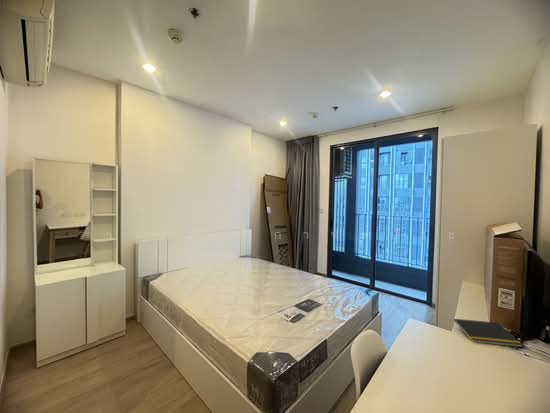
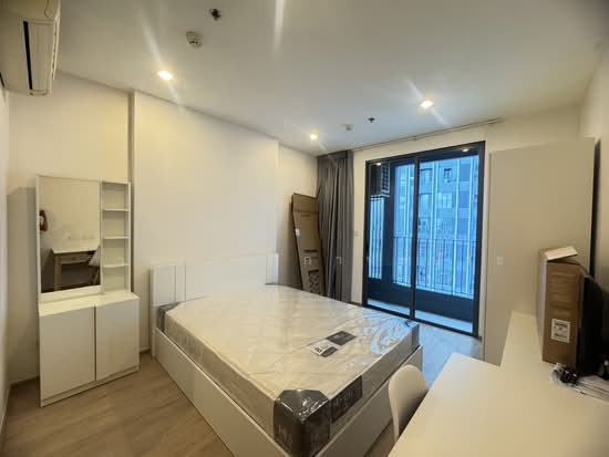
- notepad (485, 331)
